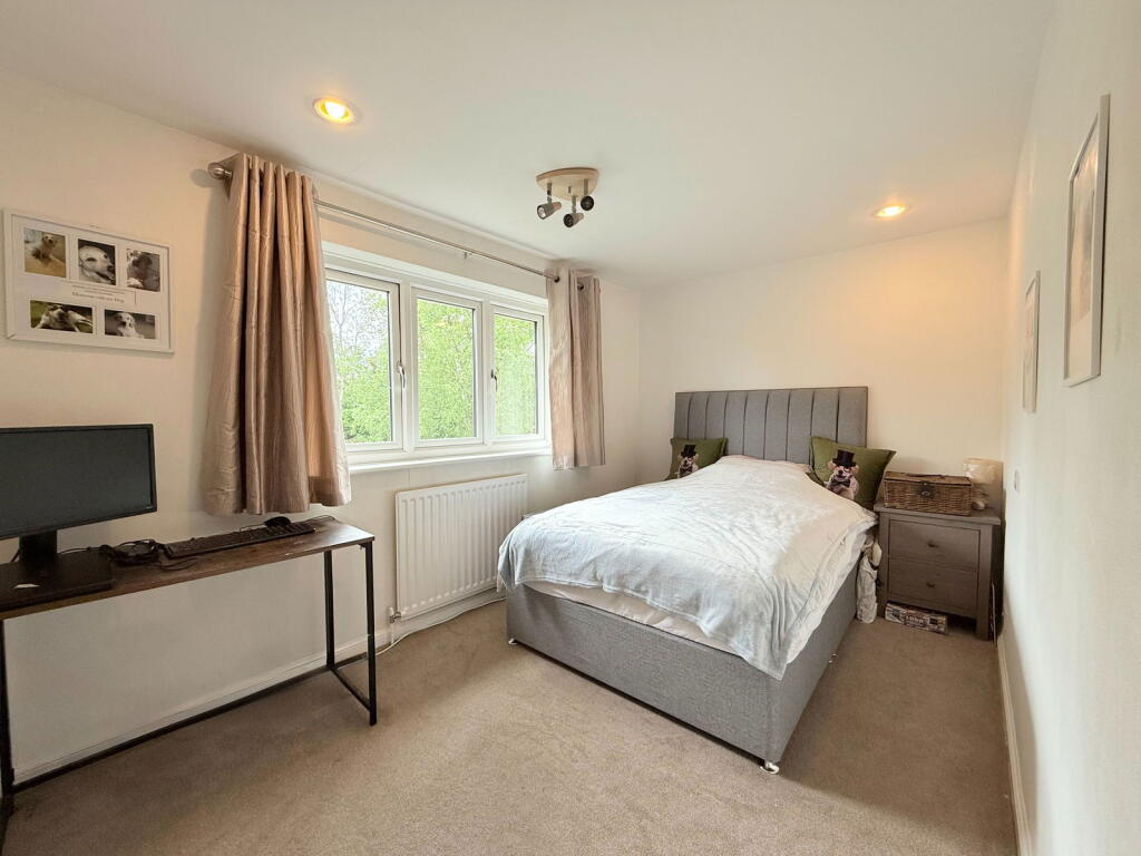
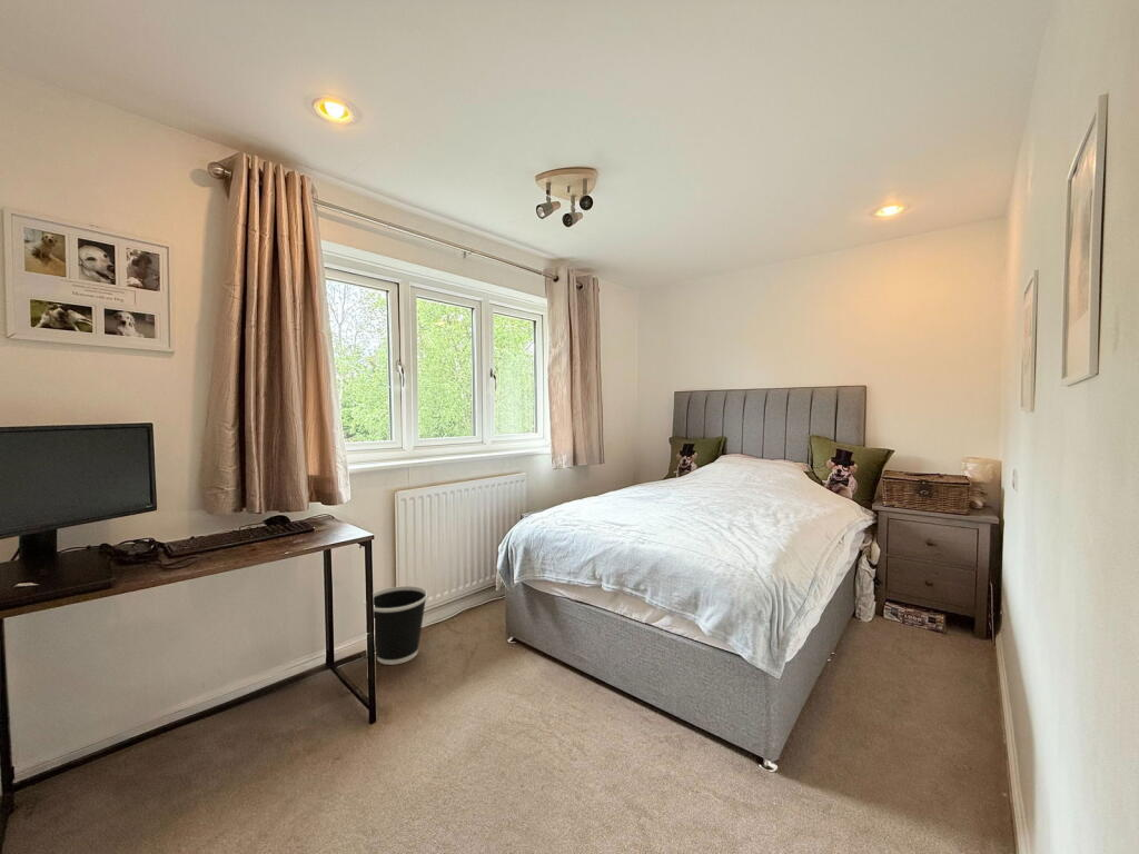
+ wastebasket (397, 625)
